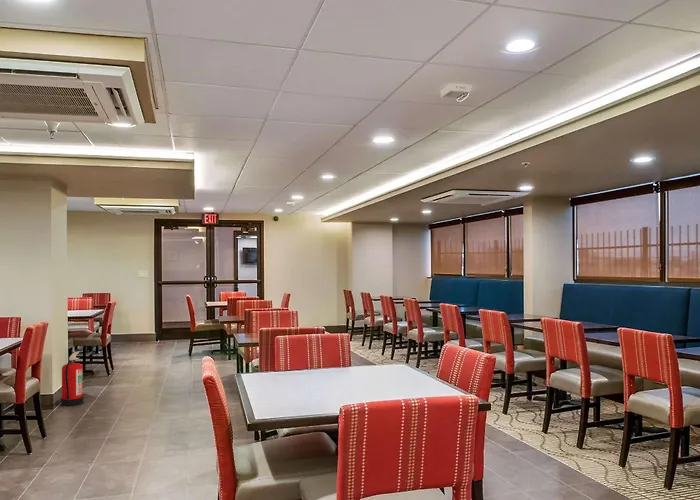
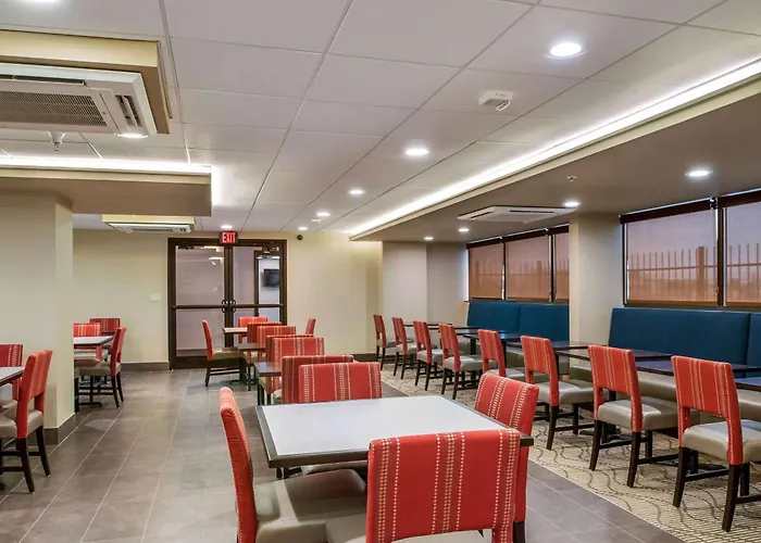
- fire extinguisher (72, 379)
